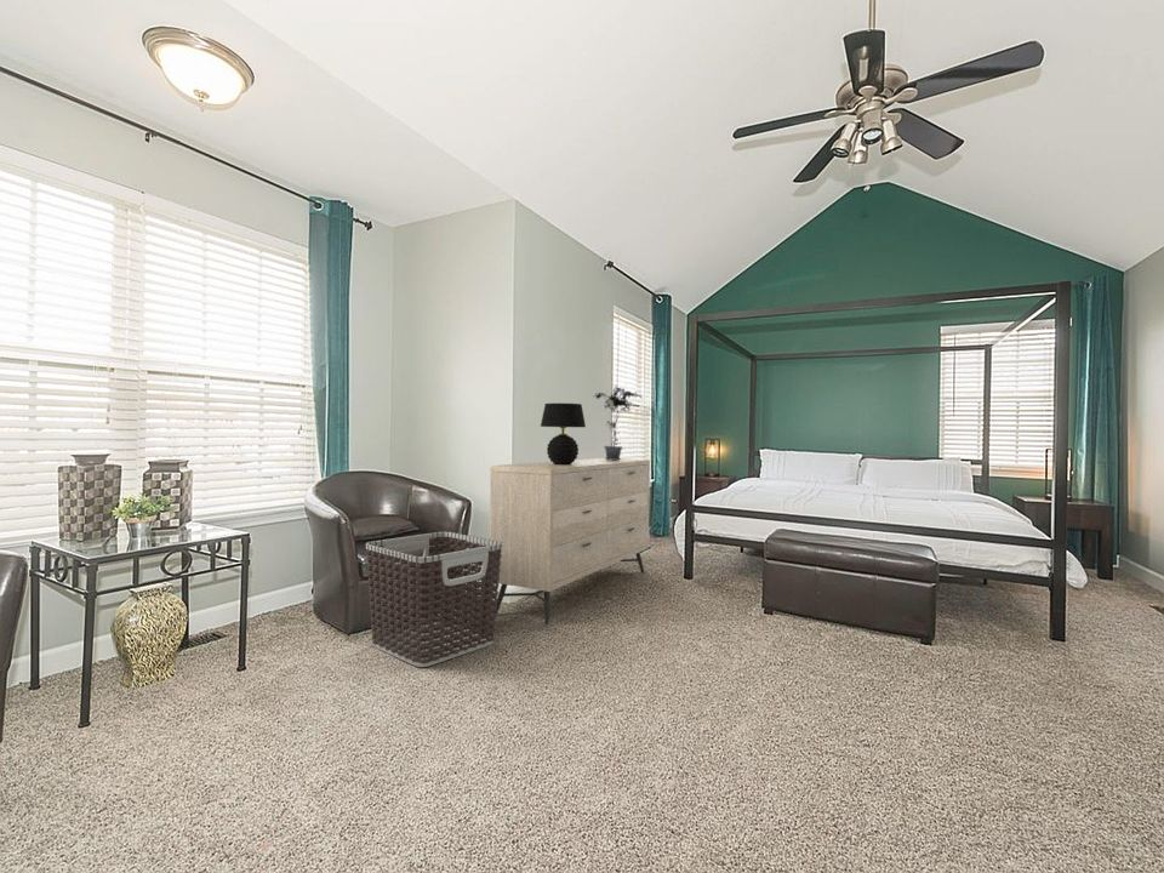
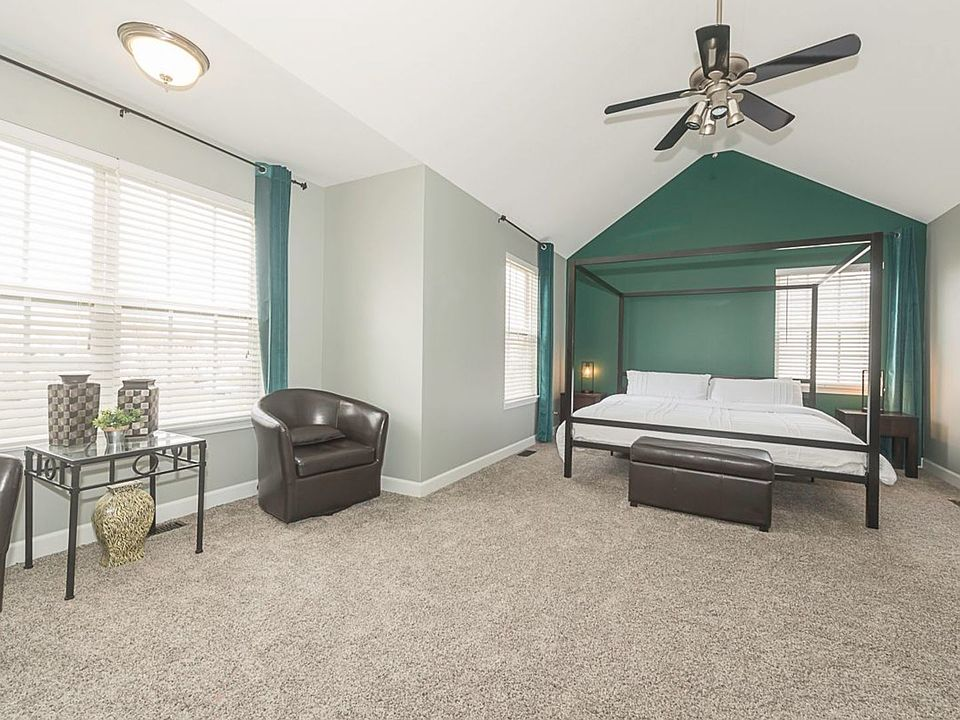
- table lamp (563, 433)
- clothes hamper (434, 593)
- dresser (581, 526)
- potted plant (615, 422)
